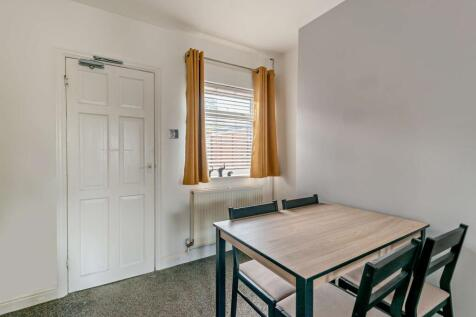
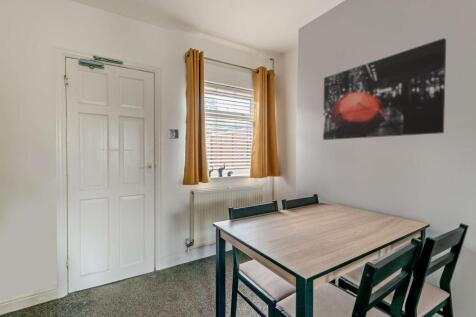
+ wall art (372, 99)
